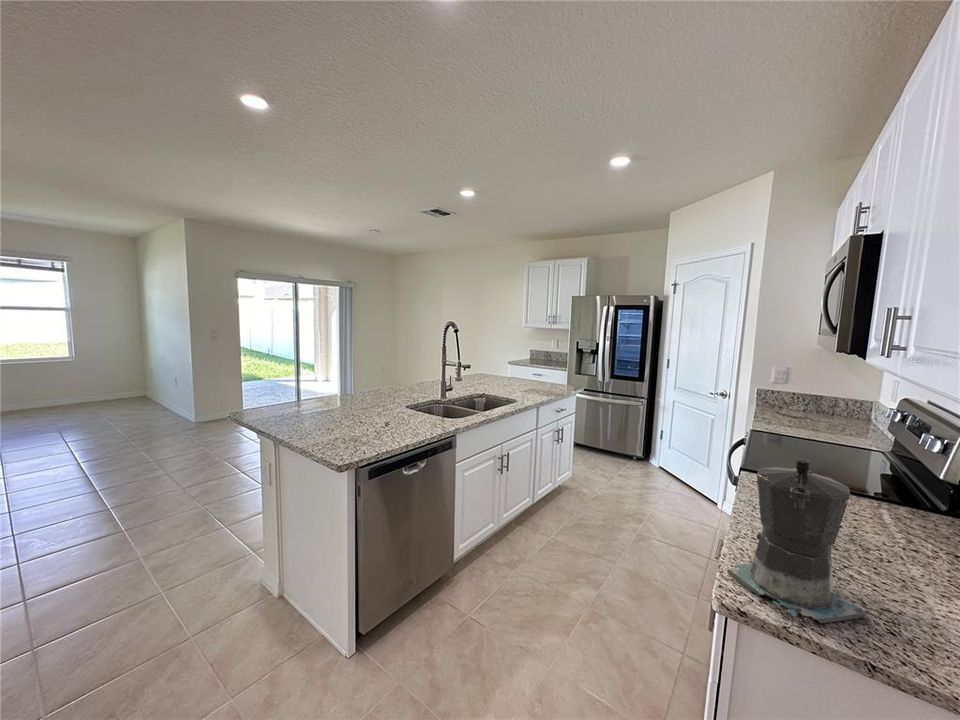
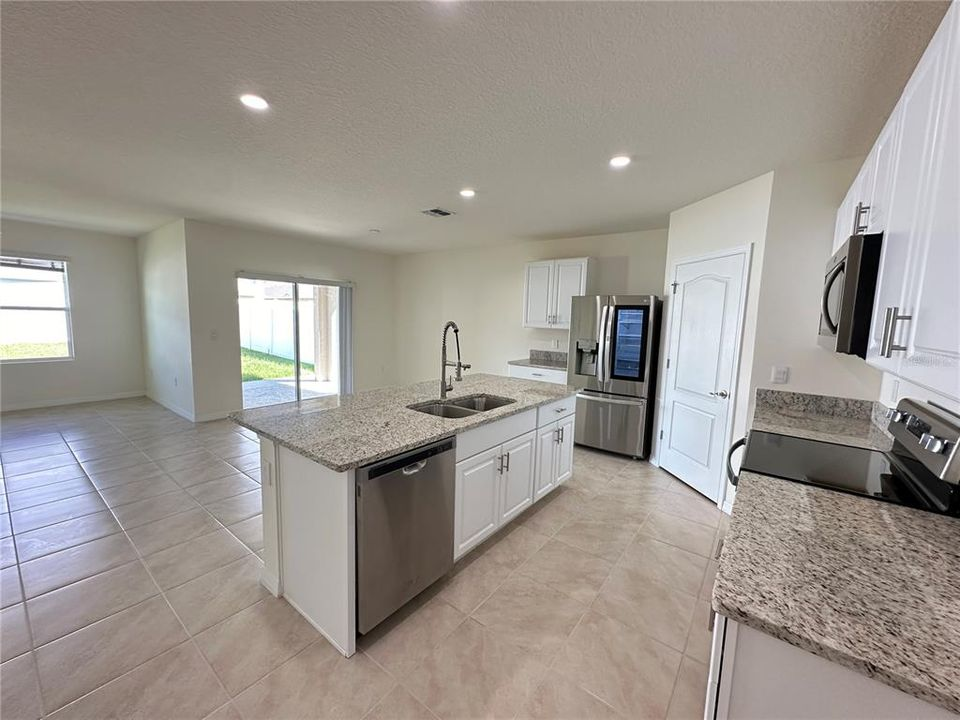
- coffee maker (796, 526)
